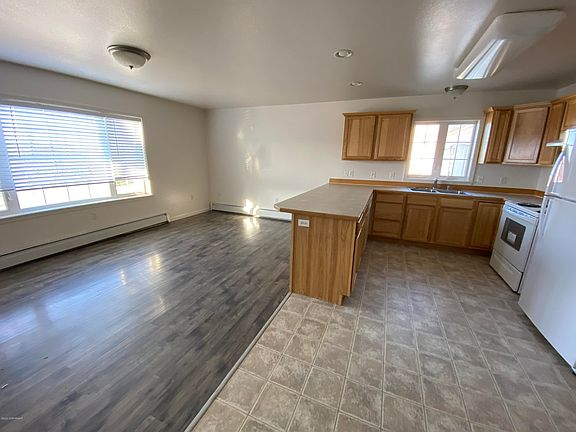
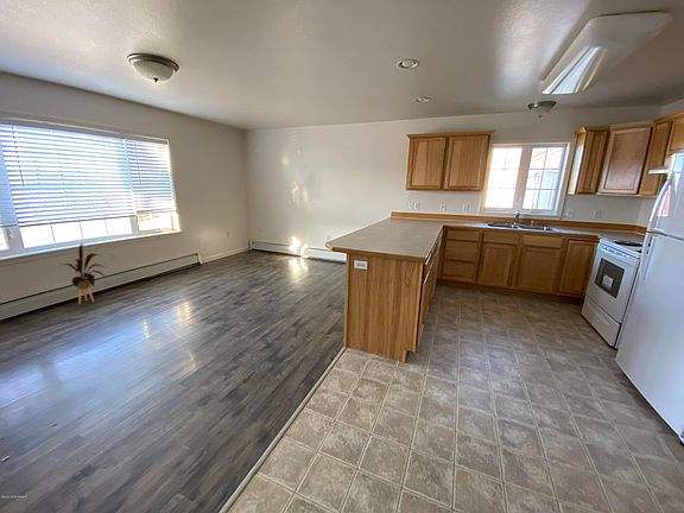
+ house plant (86, 273)
